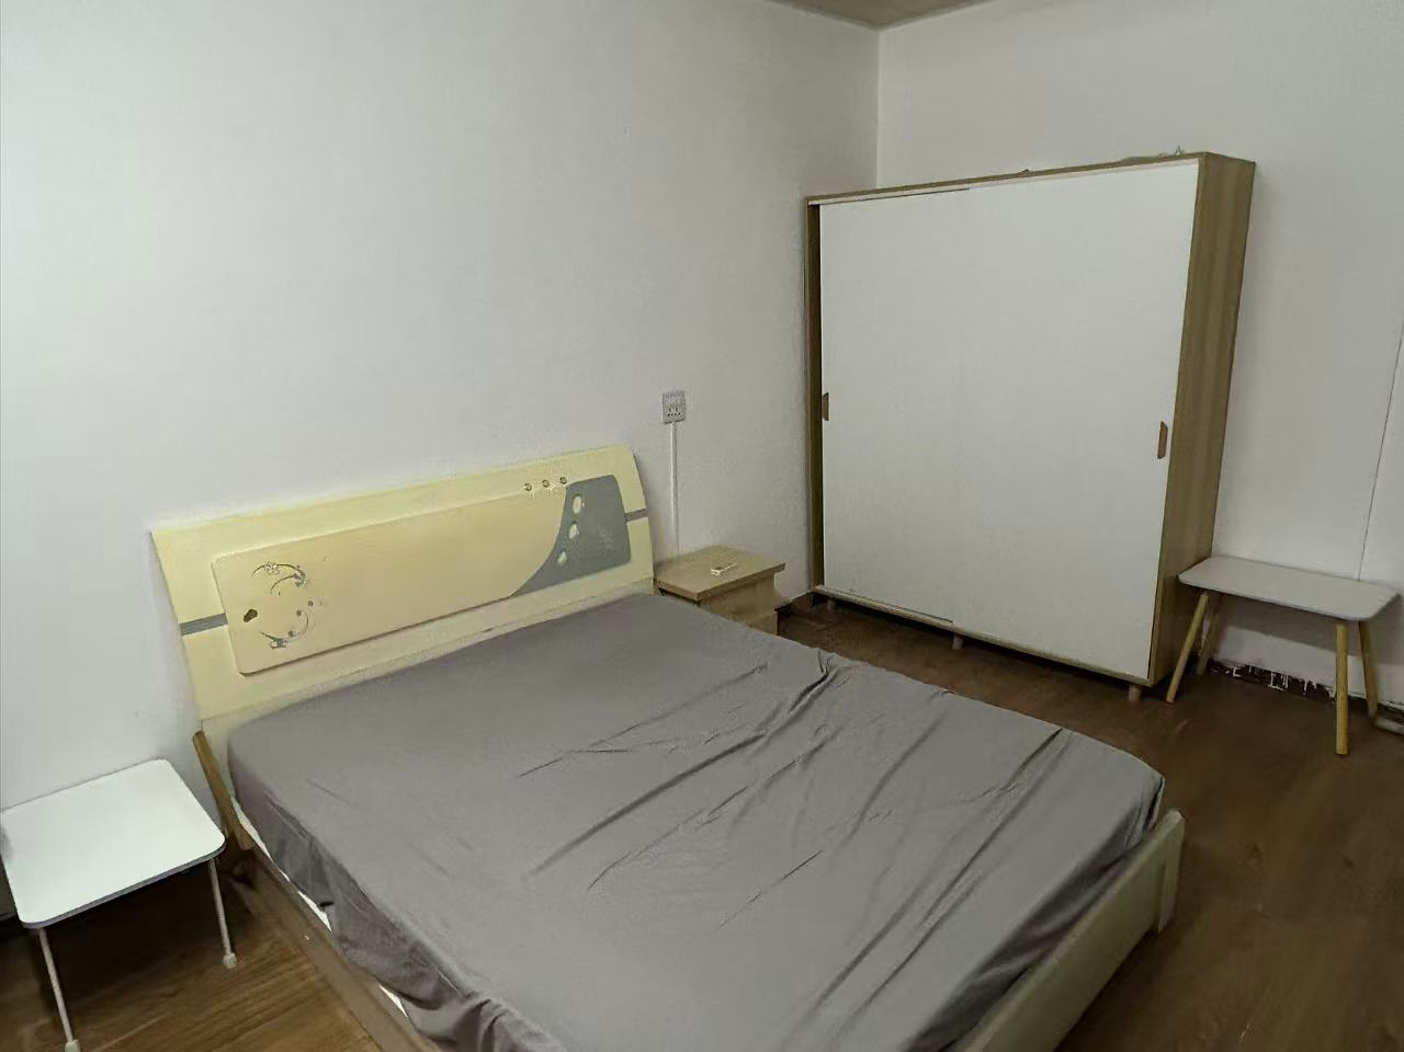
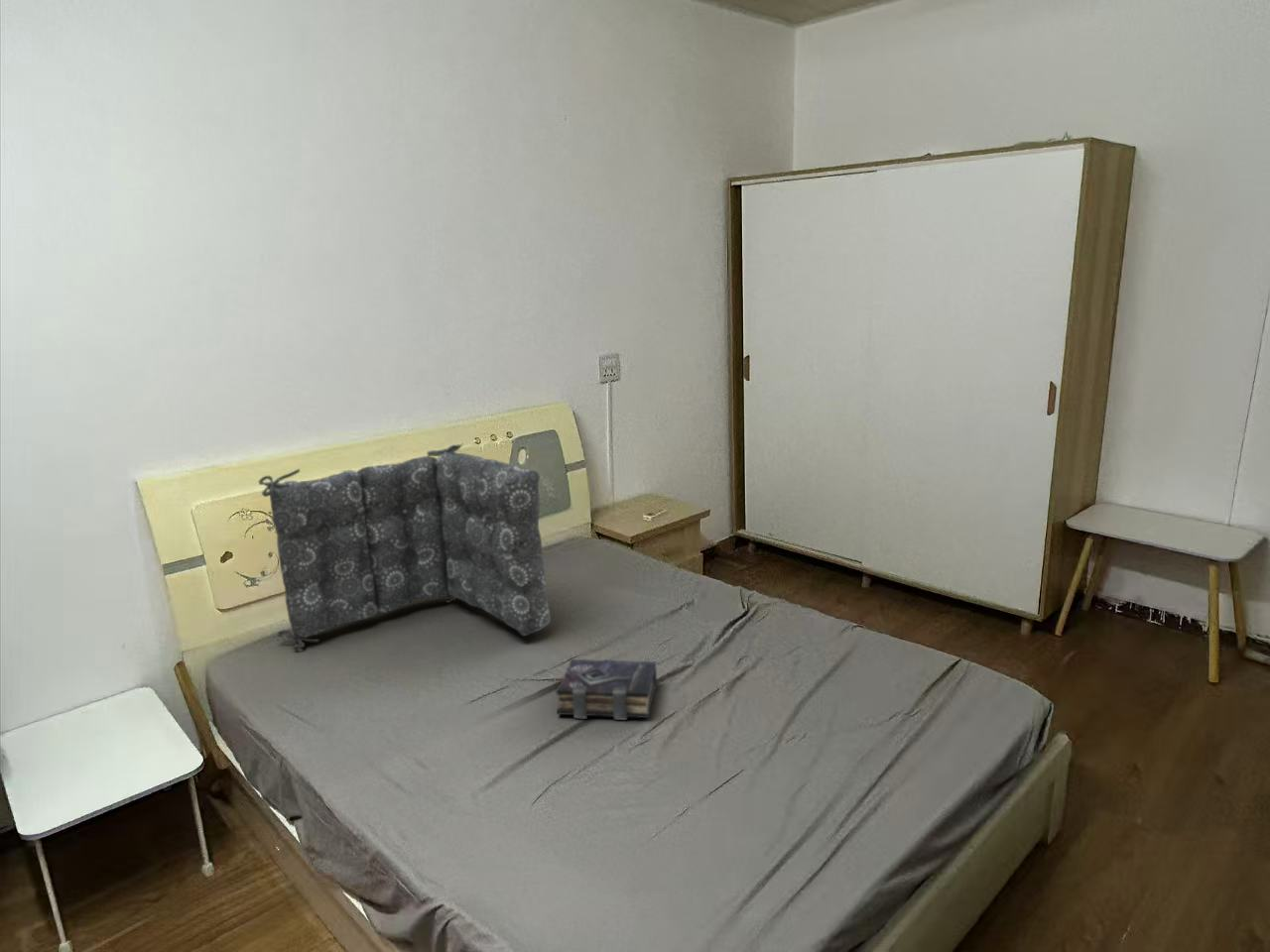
+ seat cushion (408, 553)
+ book (608, 686)
